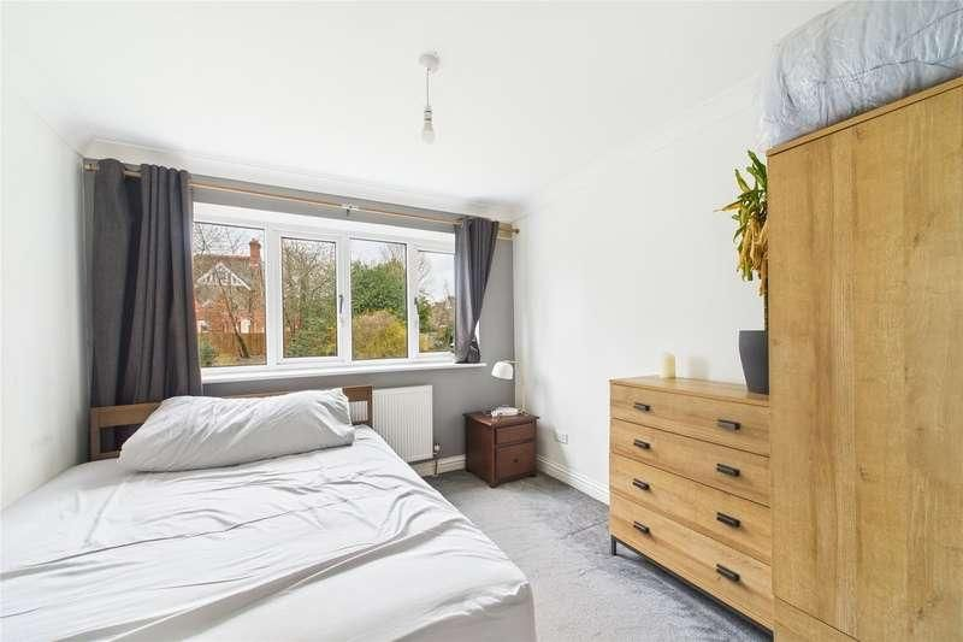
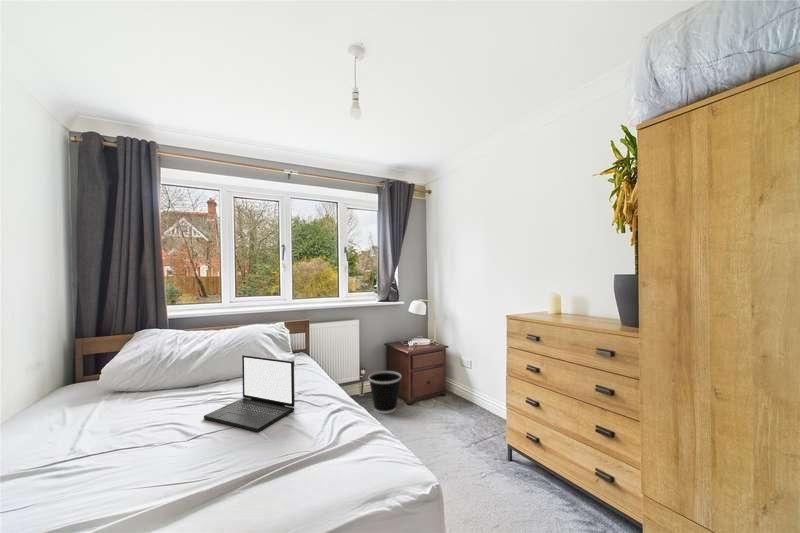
+ laptop (250, 389)
+ wastebasket (385, 392)
